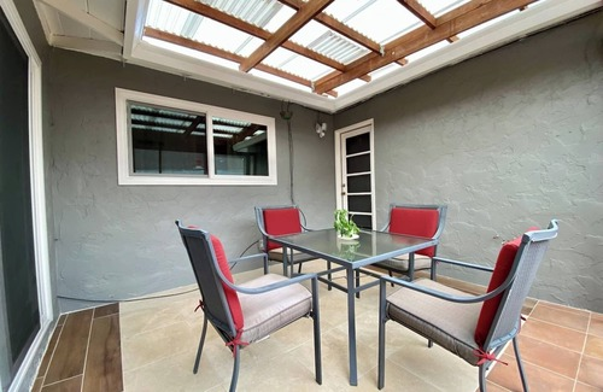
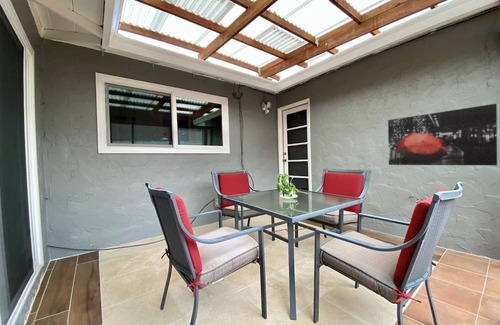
+ wall art (434, 139)
